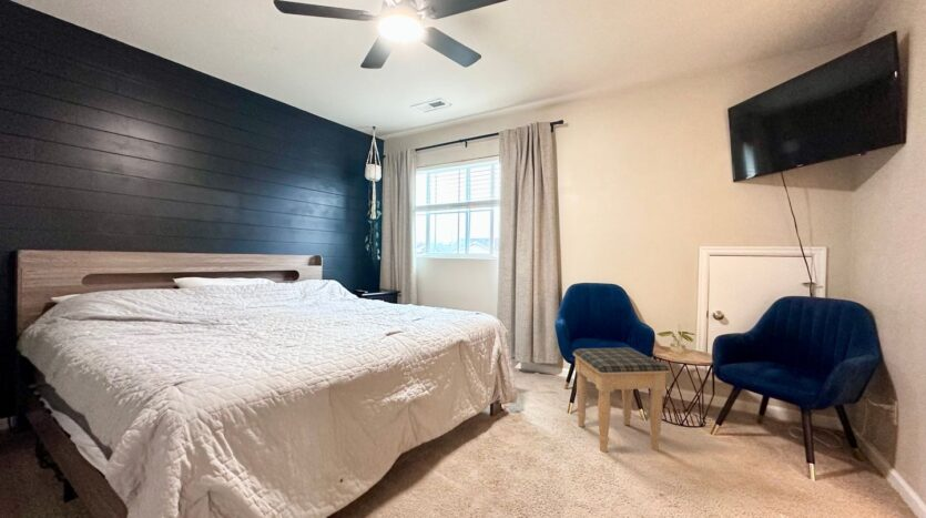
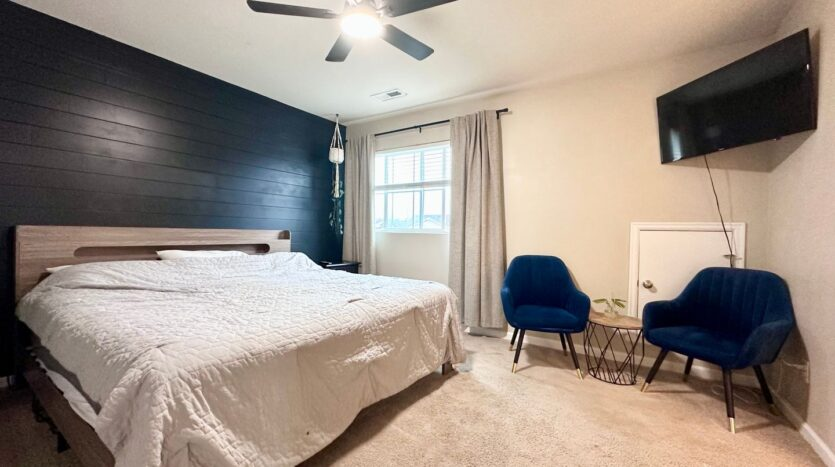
- footstool (622, 395)
